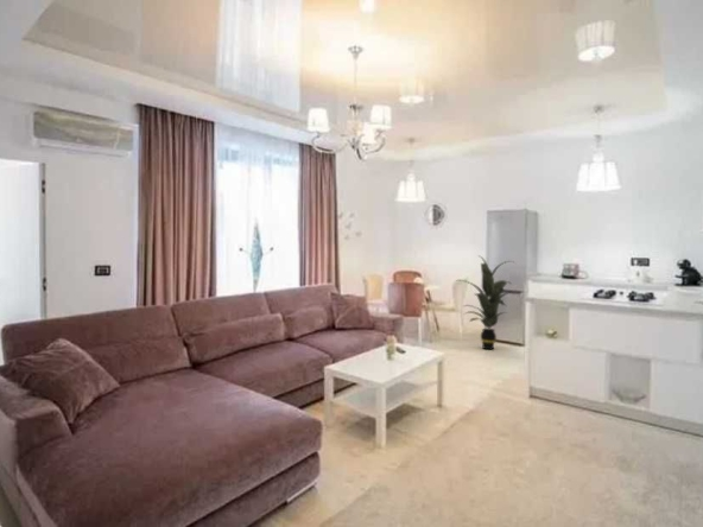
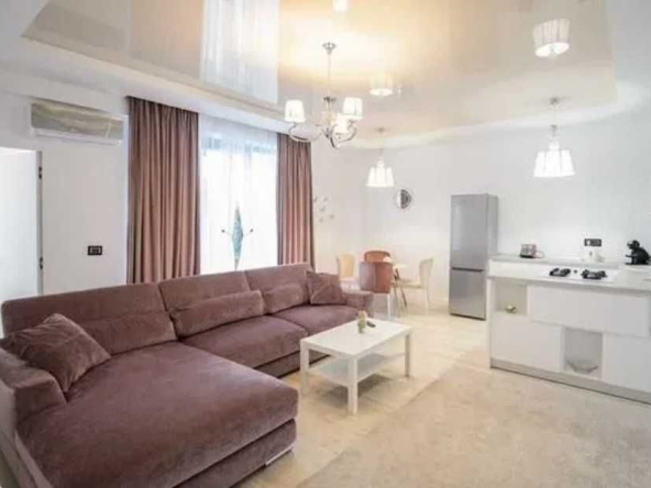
- indoor plant (486, 301)
